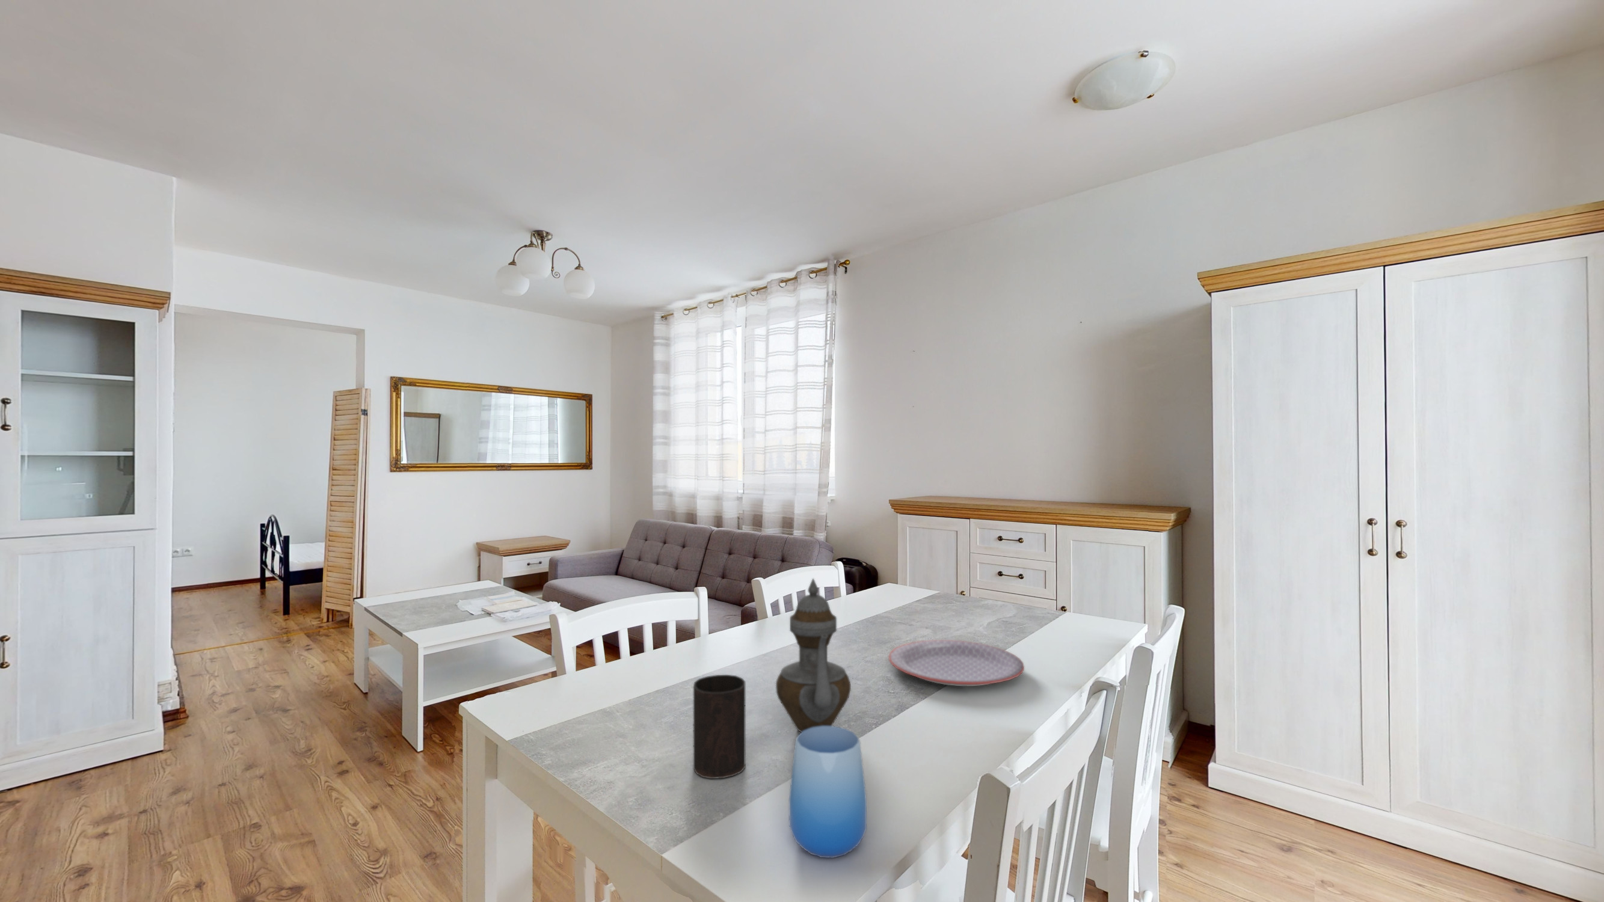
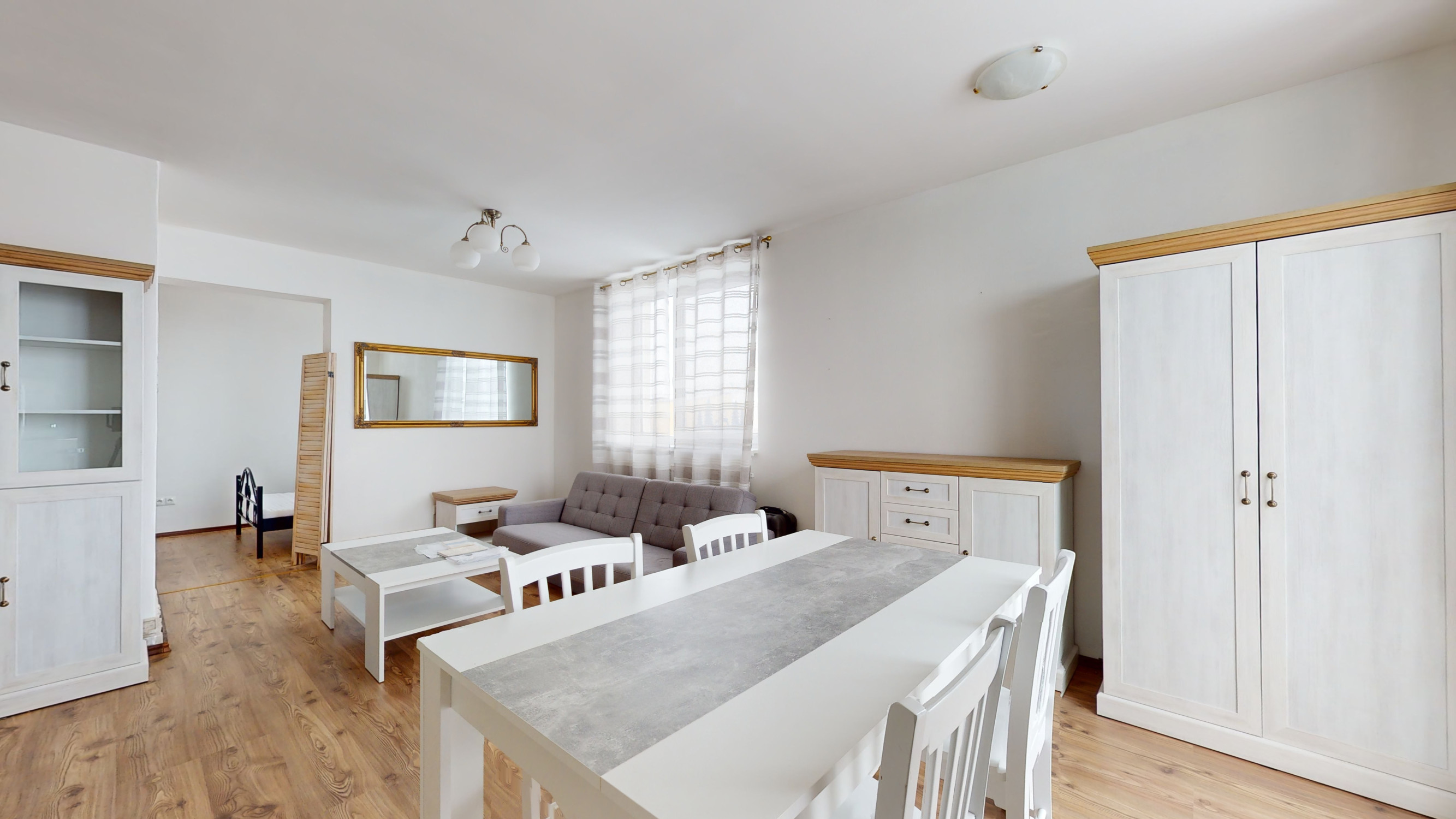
- teapot (813, 652)
- plate (954, 664)
- cup (719, 724)
- cup (827, 789)
